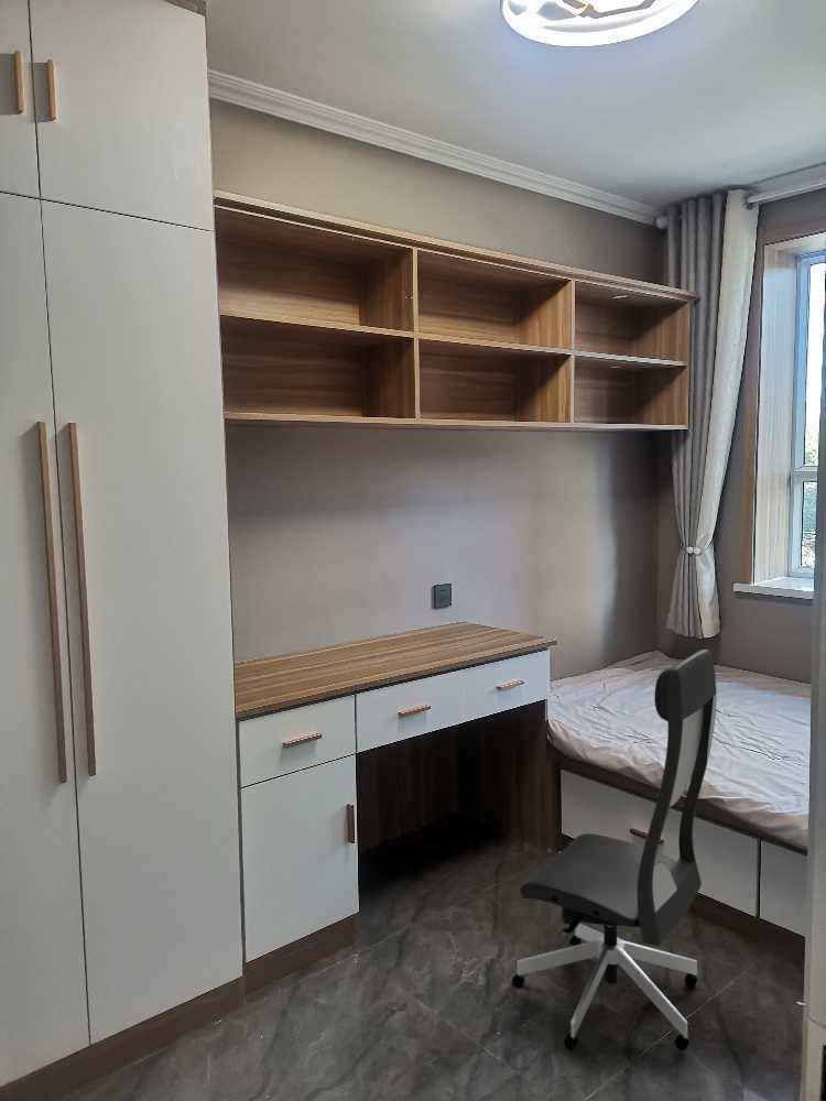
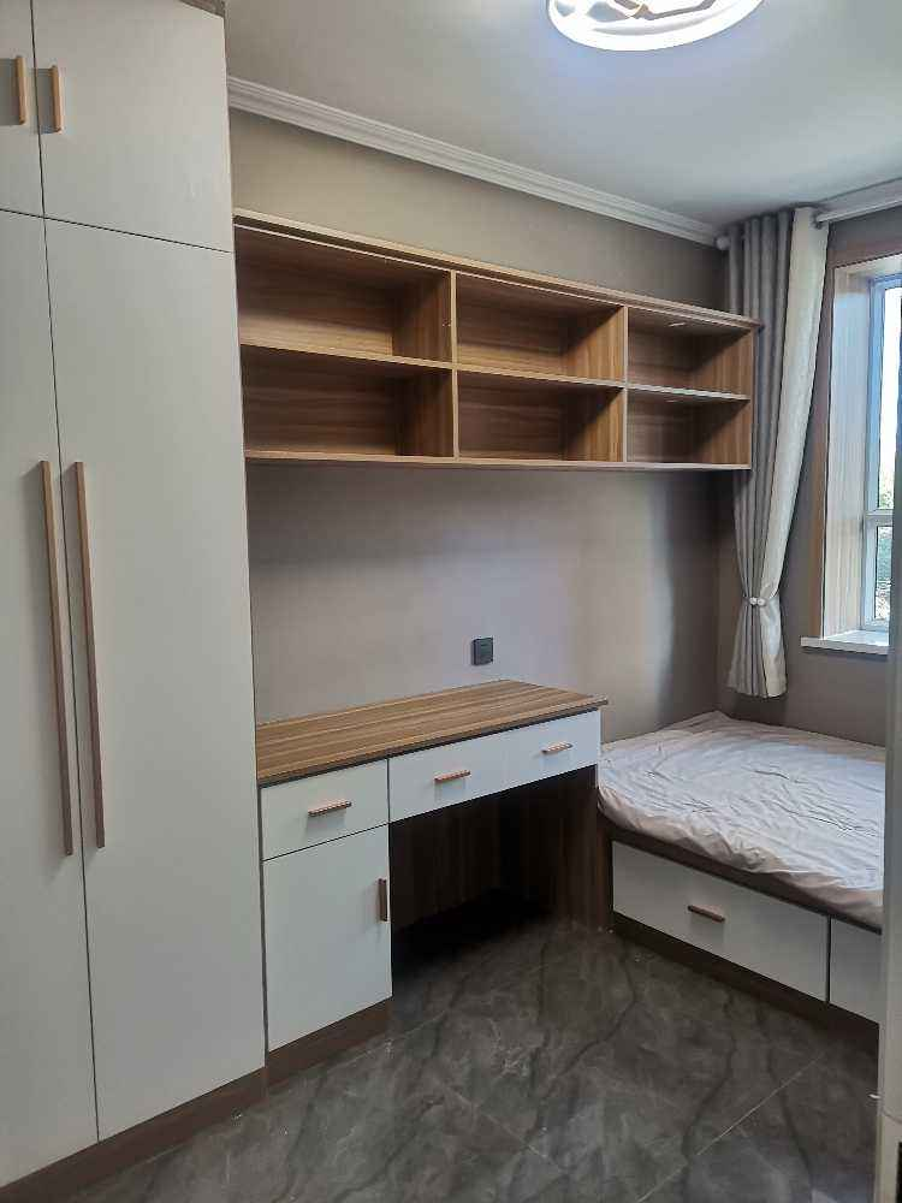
- office chair (602, 836)
